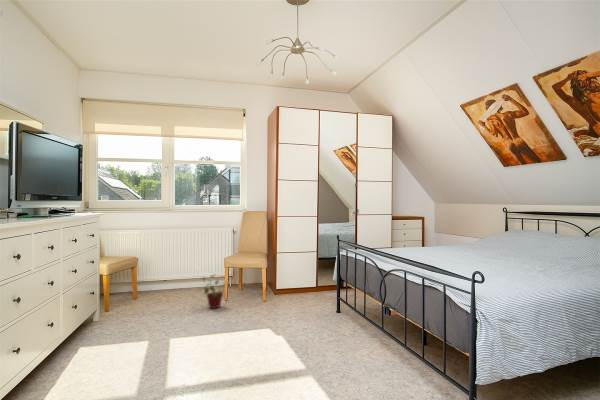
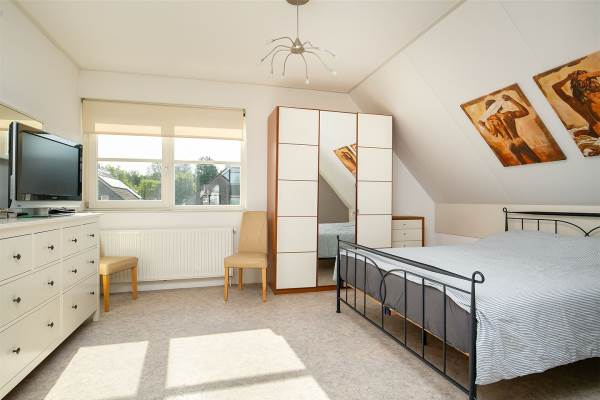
- potted plant (213, 291)
